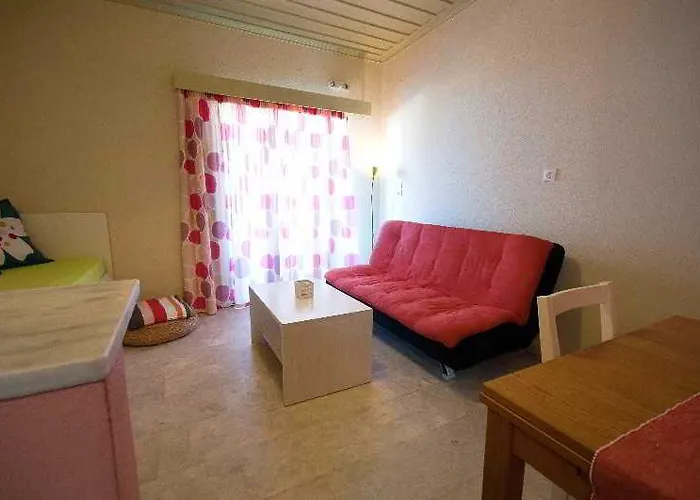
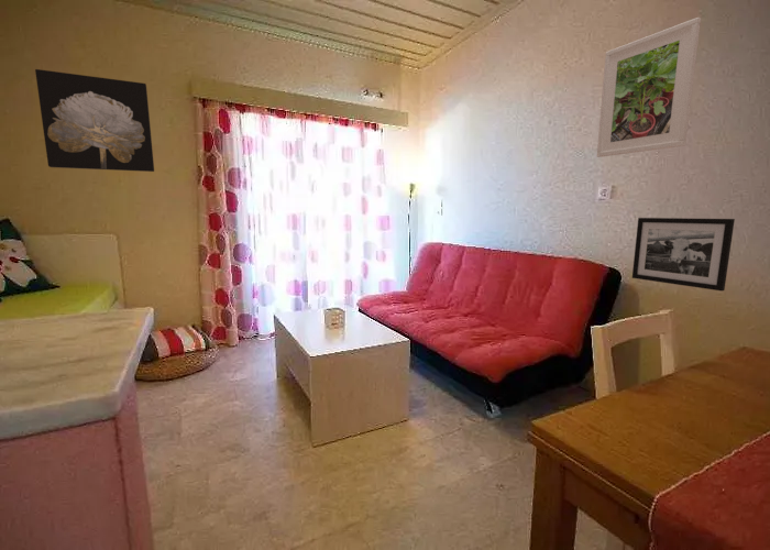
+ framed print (642, 95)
+ picture frame (678, 251)
+ wall art (99, 124)
